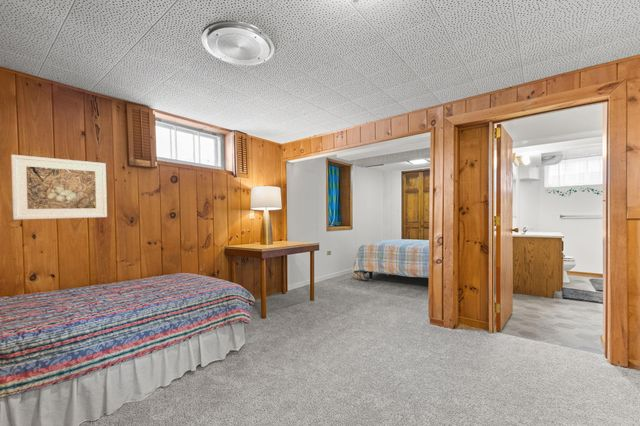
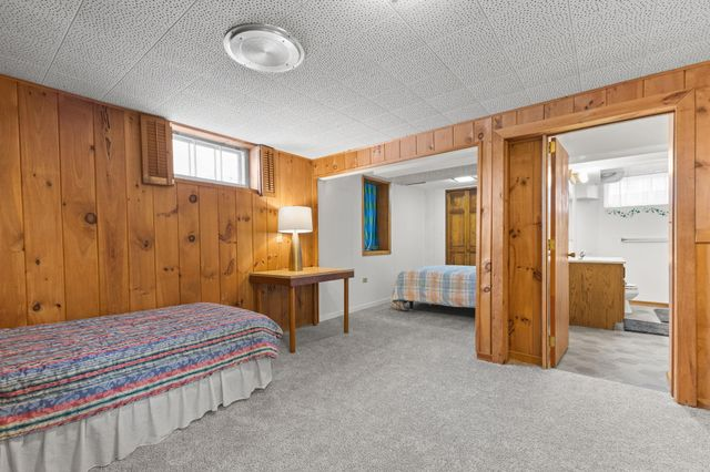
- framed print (63, 188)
